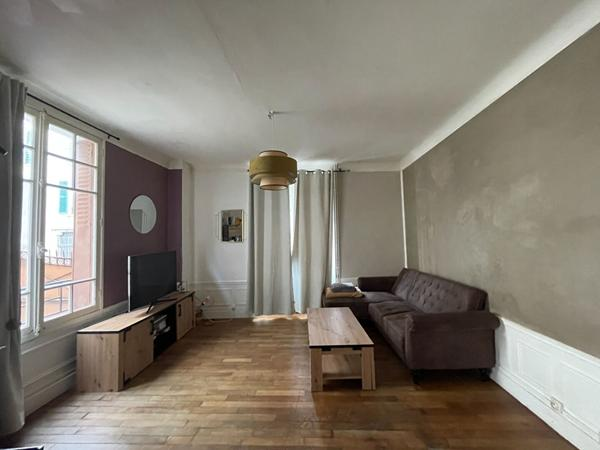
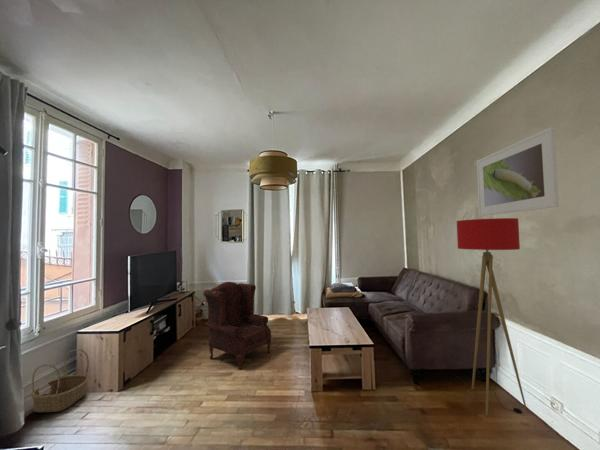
+ floor lamp (489, 310)
+ armchair (239, 319)
+ basket (61, 379)
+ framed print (509, 179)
